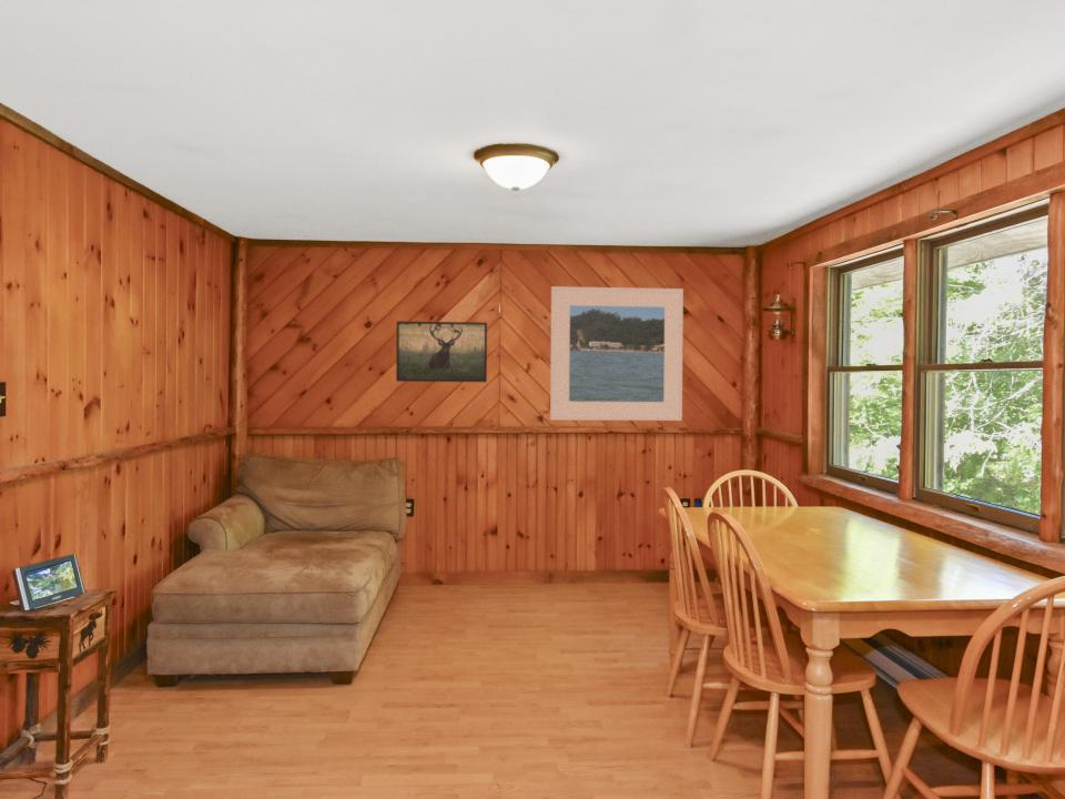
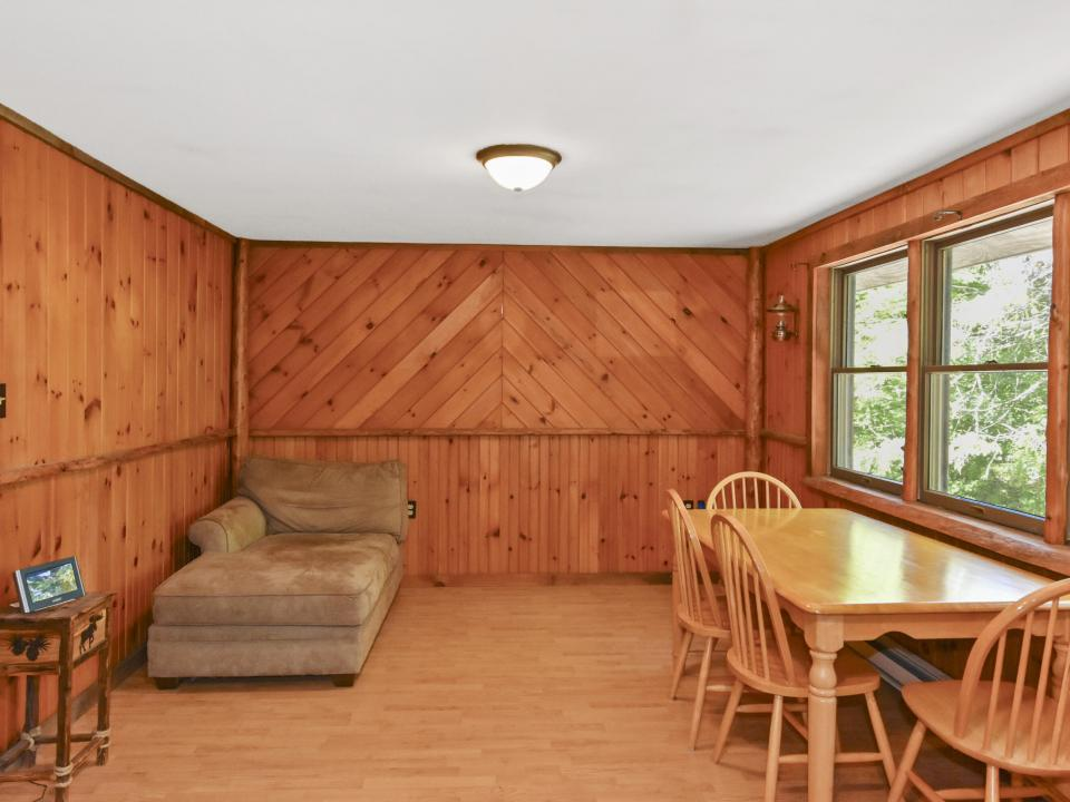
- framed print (442, 352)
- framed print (617, 354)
